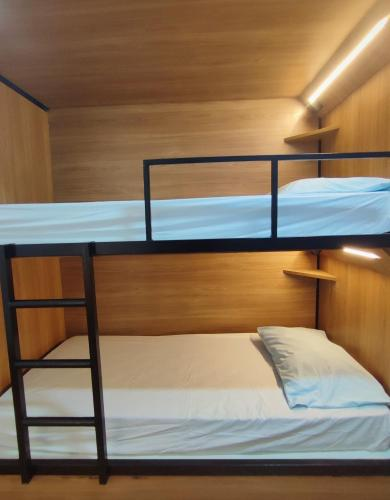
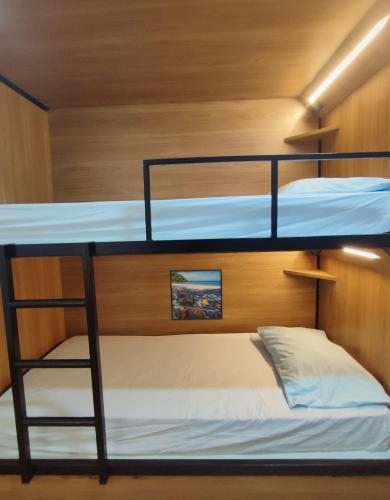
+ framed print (196, 294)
